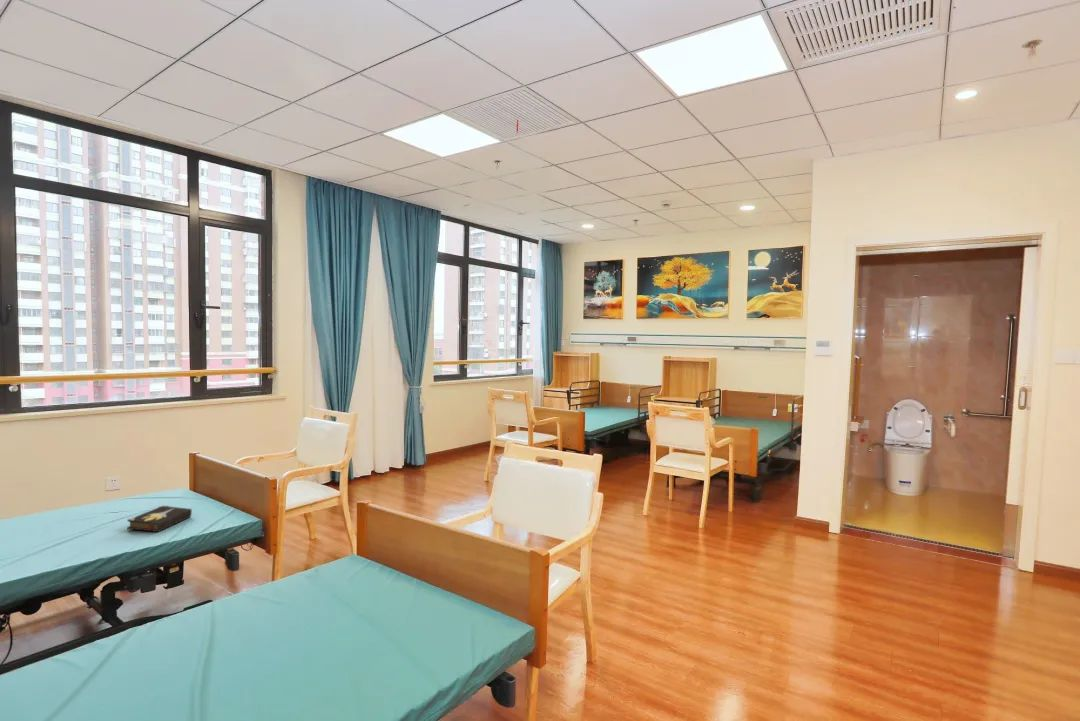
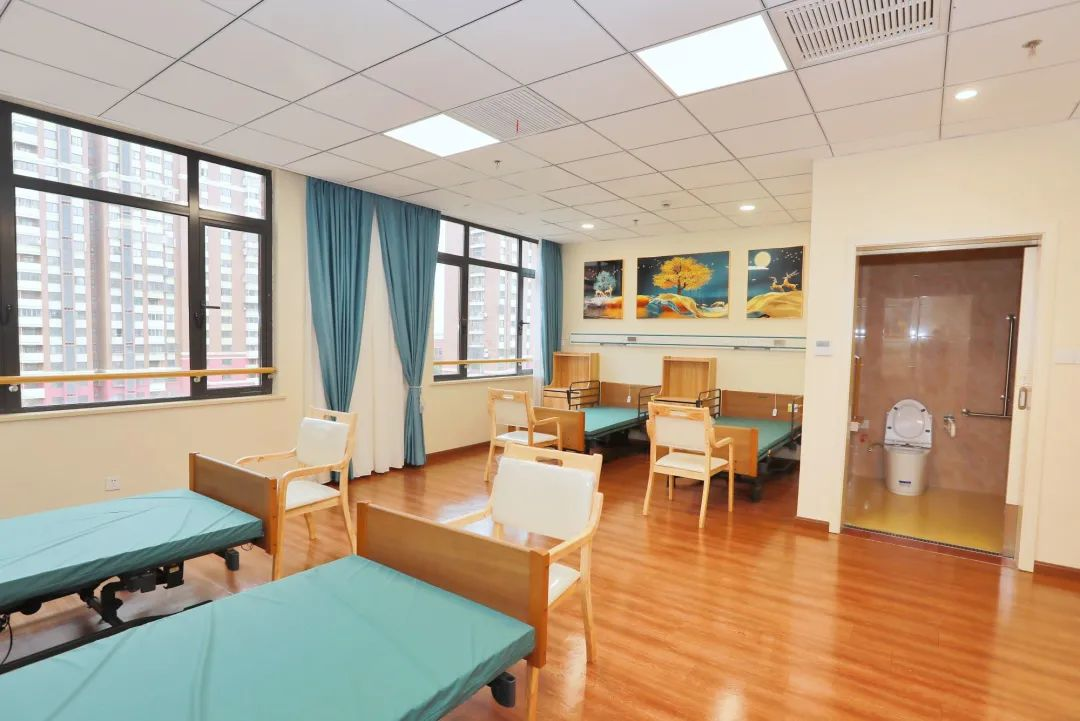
- hardback book (160, 517)
